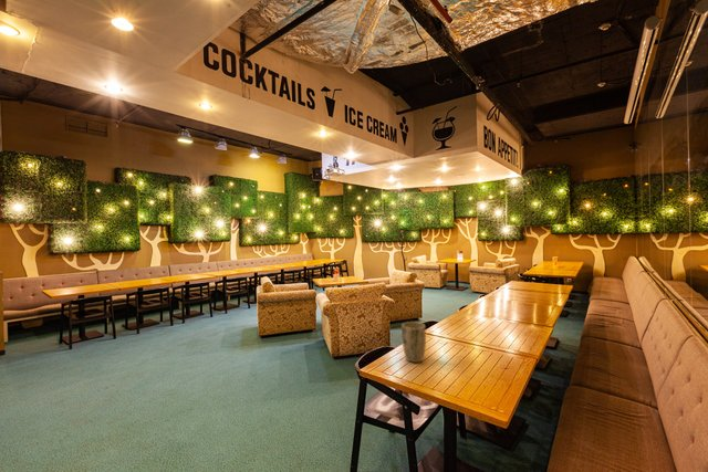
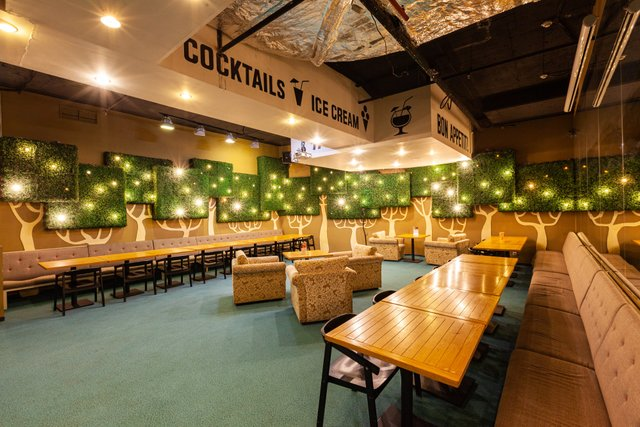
- plant pot (414, 342)
